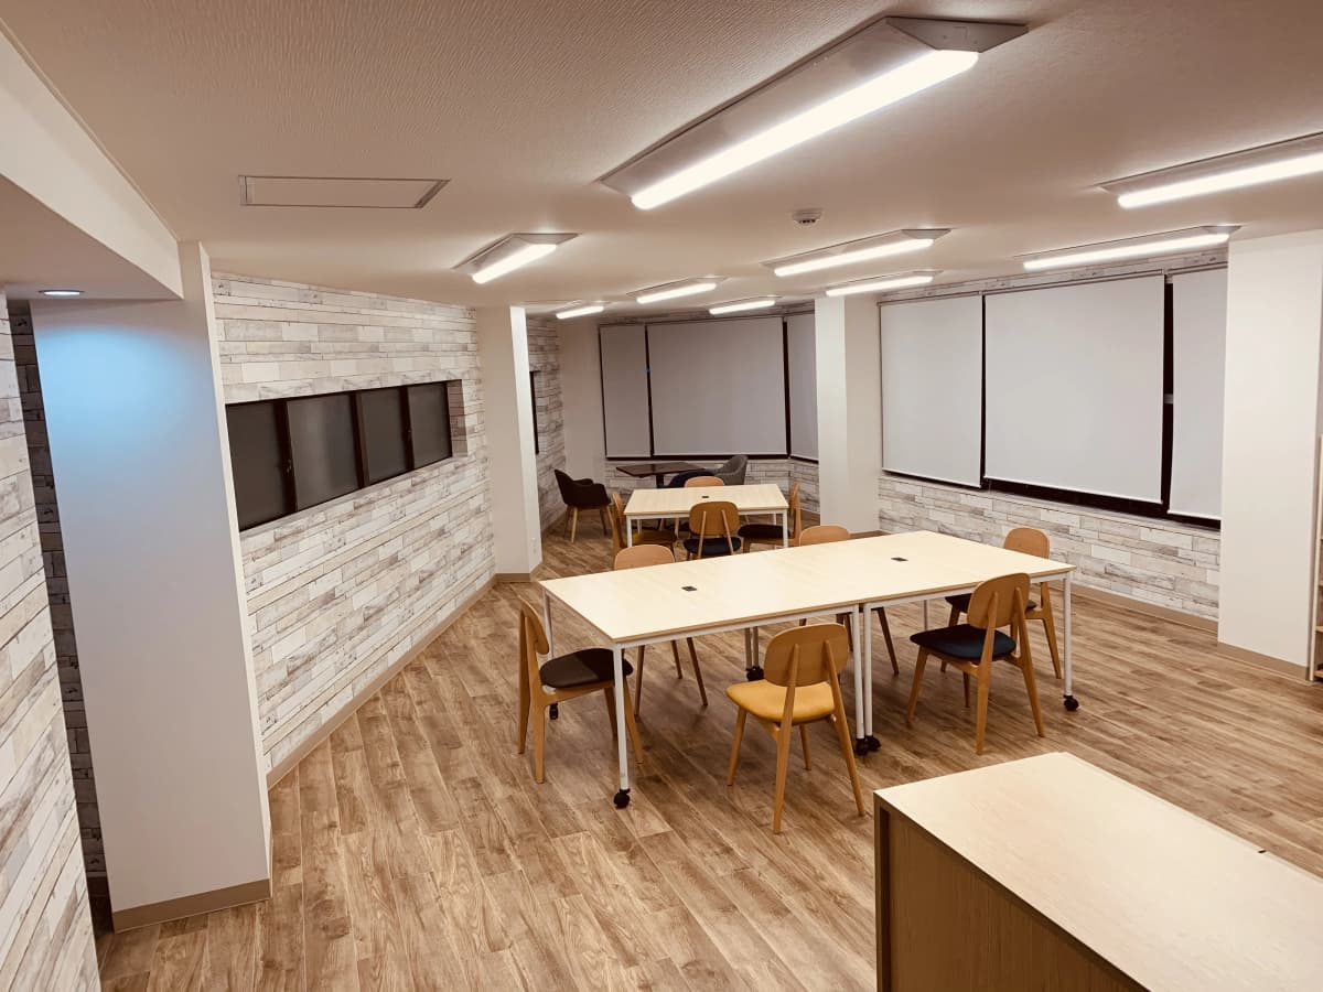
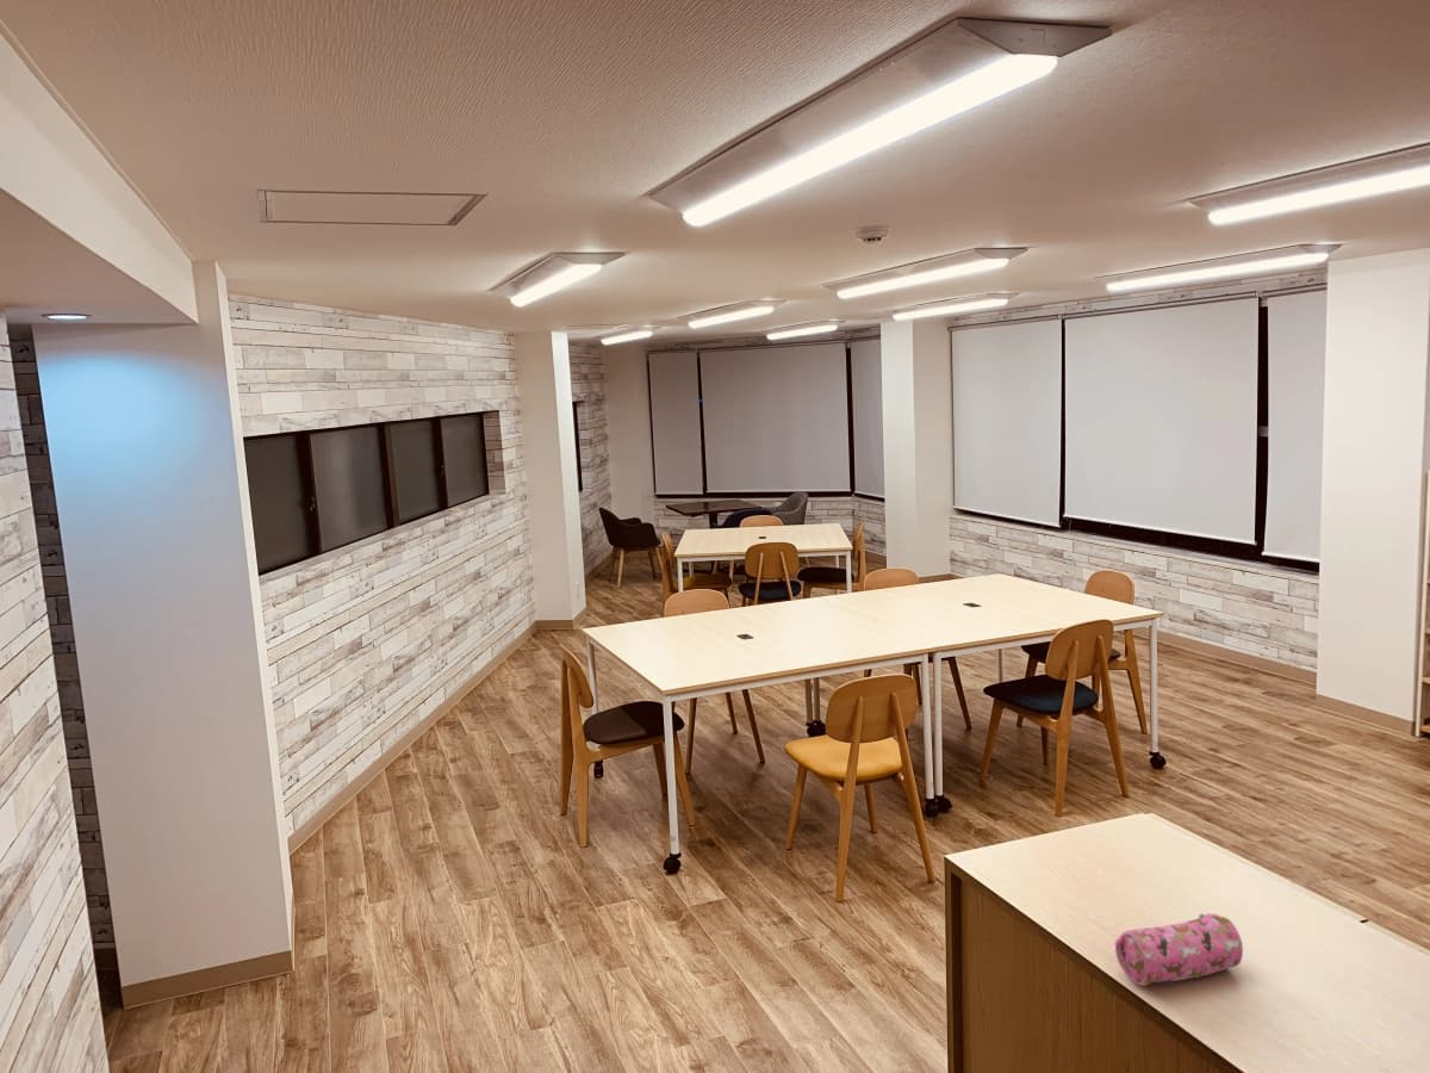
+ pencil case (1177, 948)
